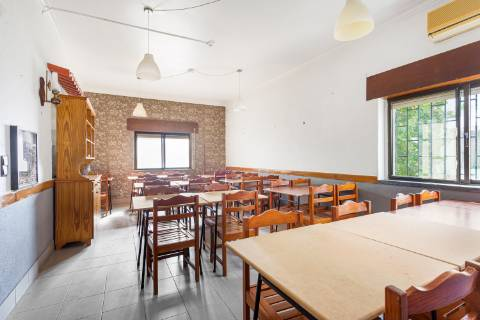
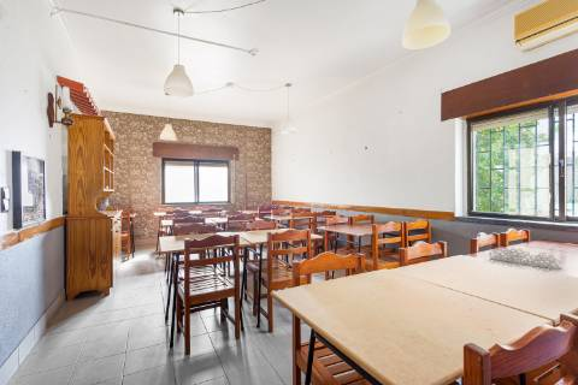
+ napkin holder (523, 256)
